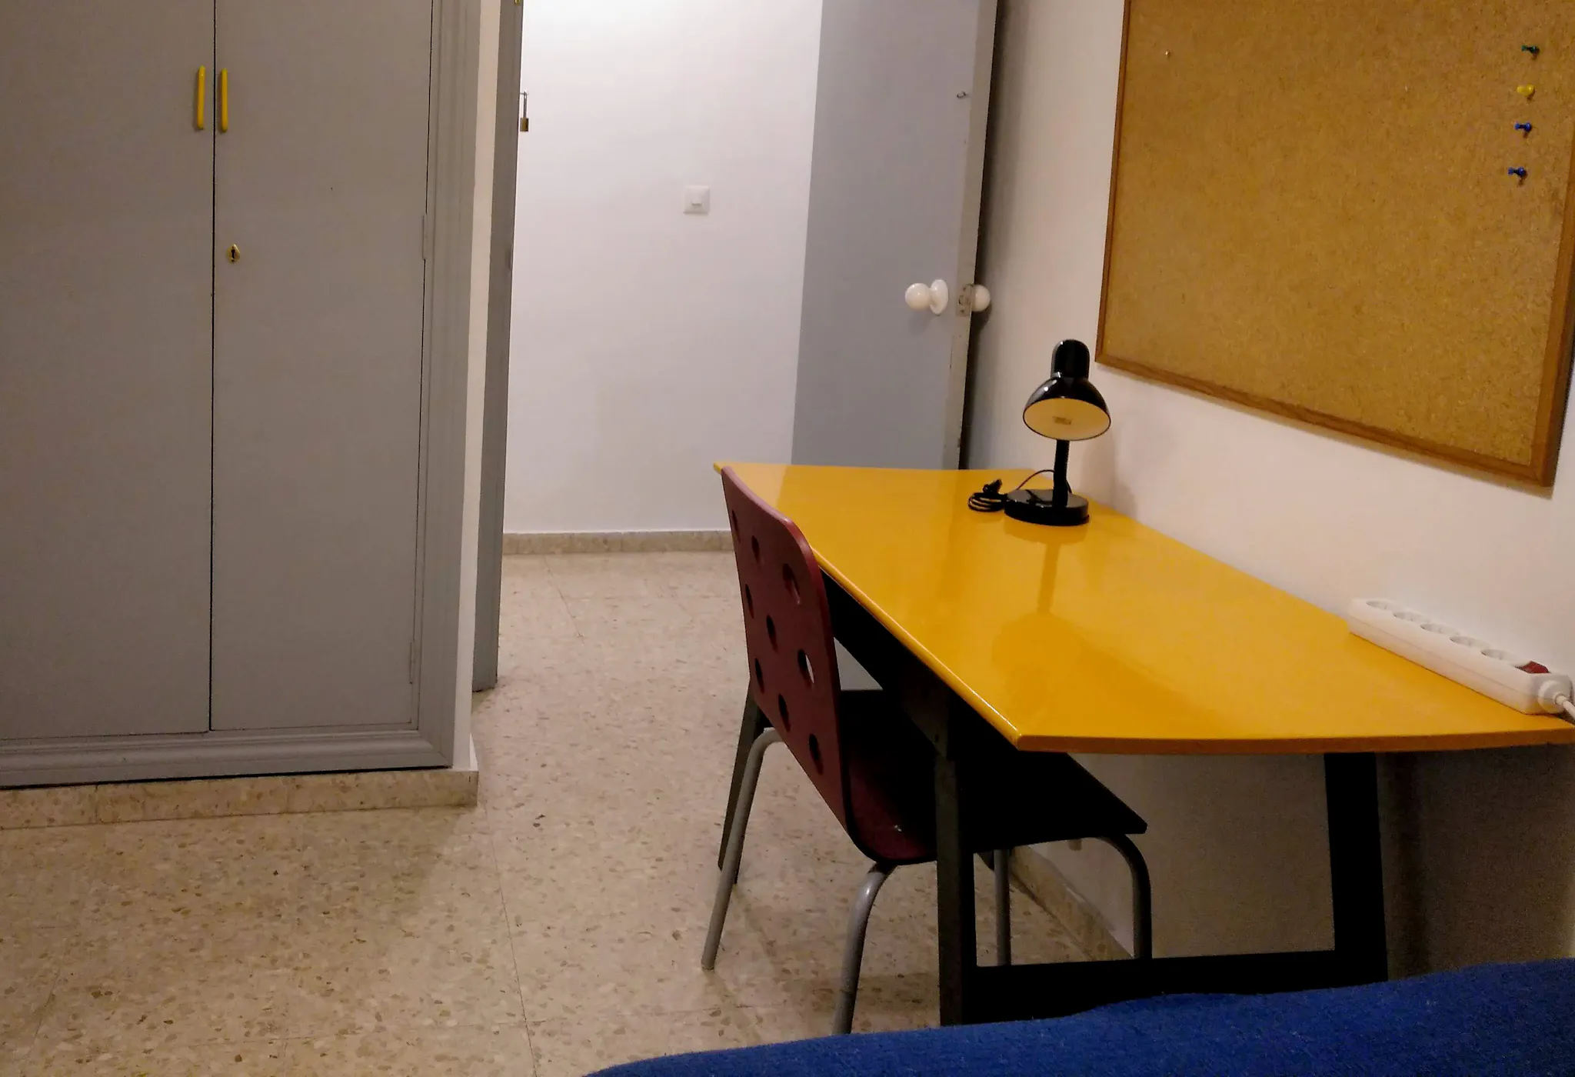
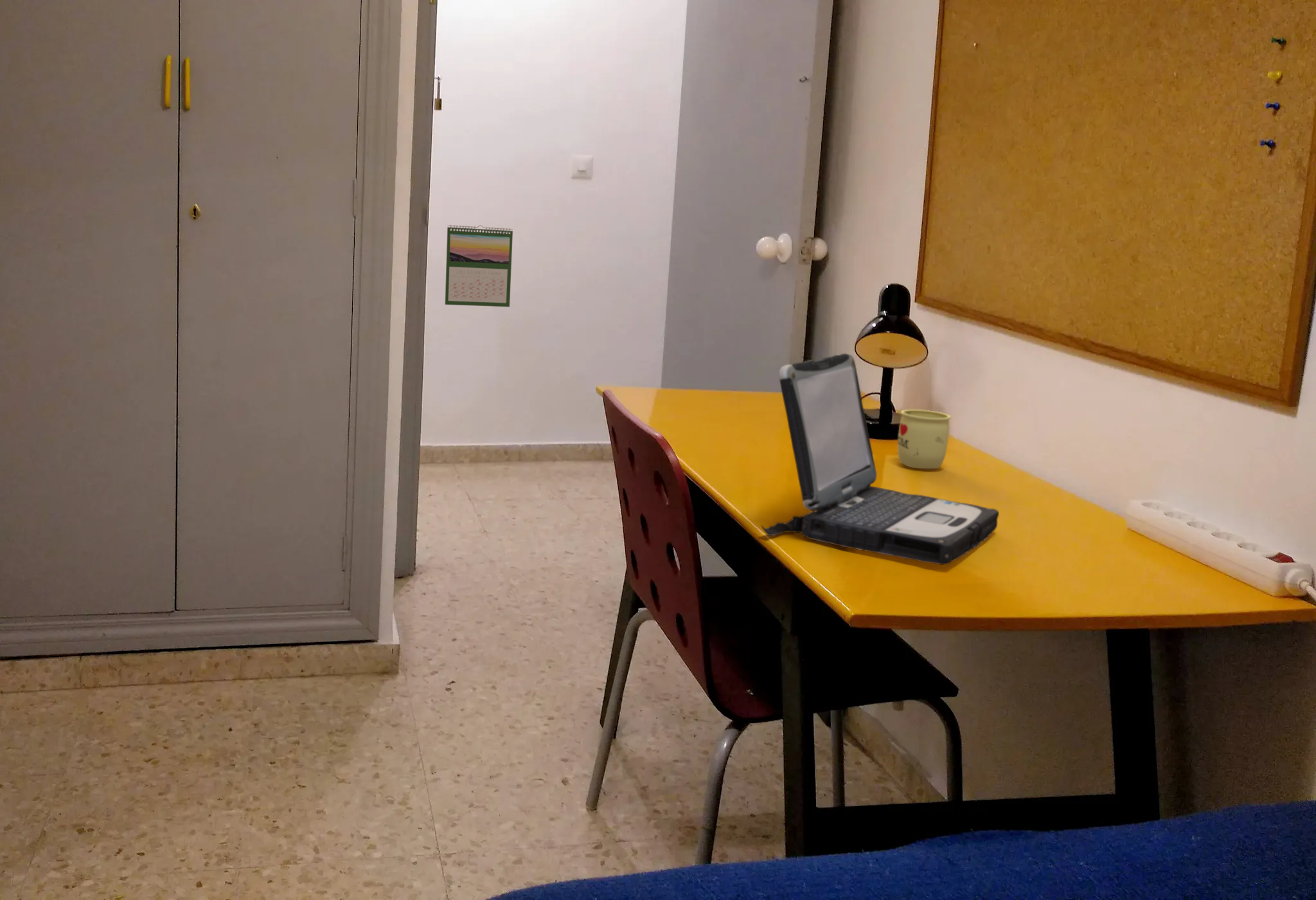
+ calendar (479, 266)
+ laptop (872, 452)
+ mug (916, 437)
